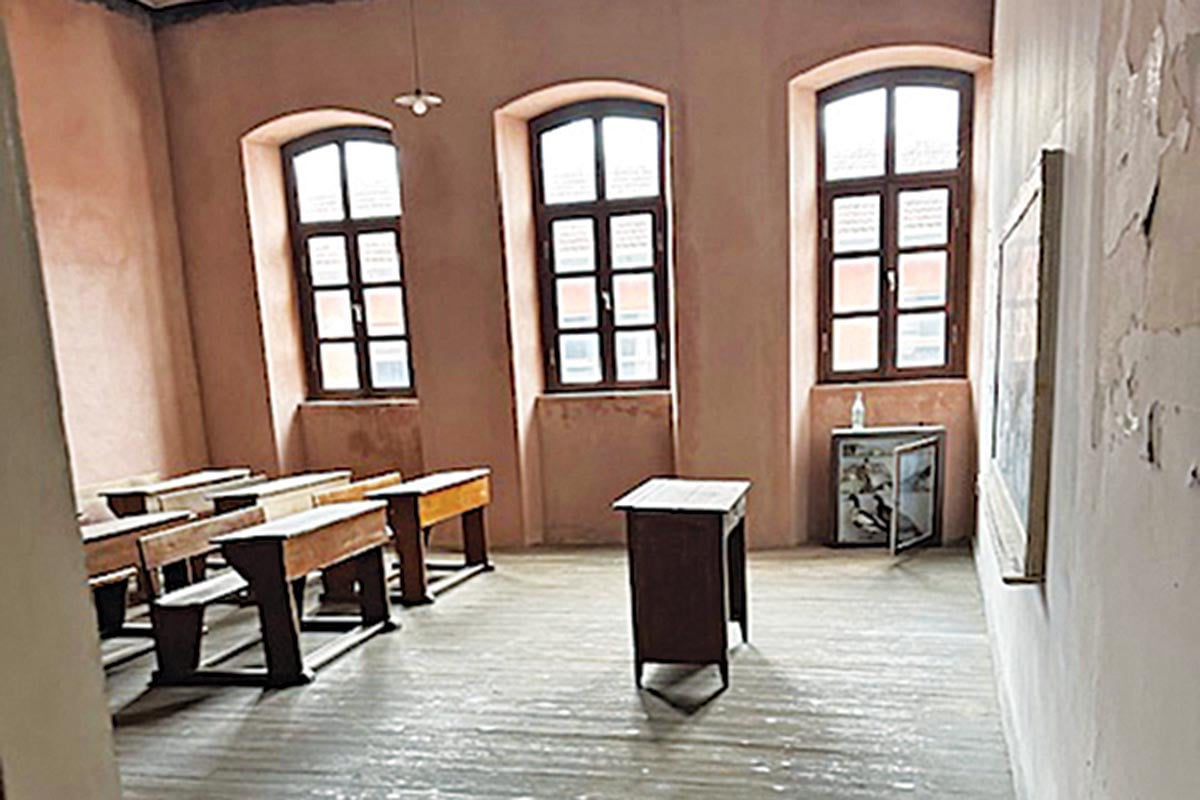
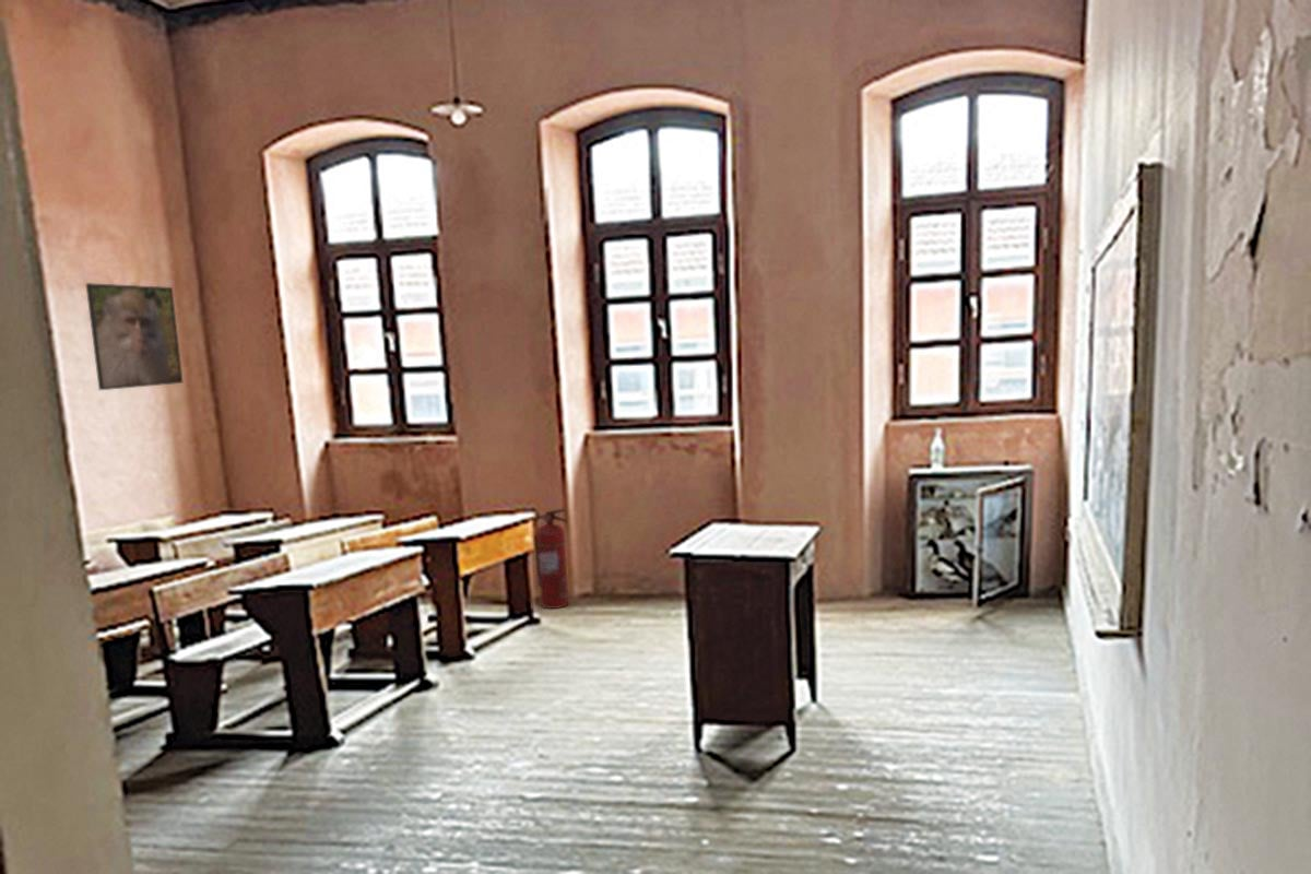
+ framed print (137, 335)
+ fire extinguisher (551, 556)
